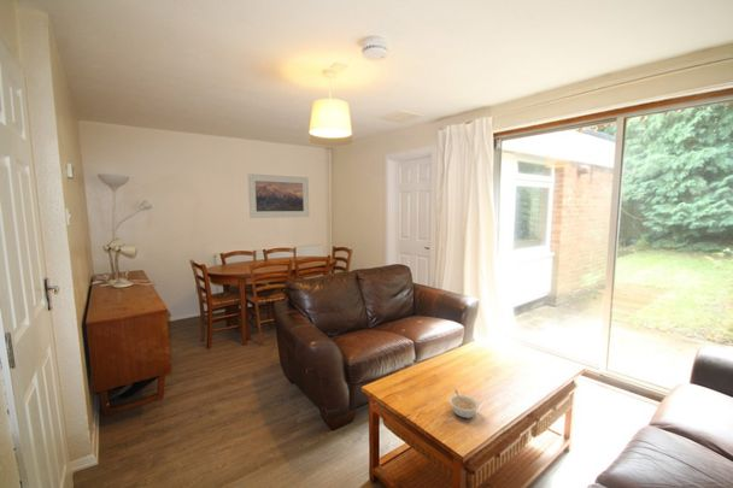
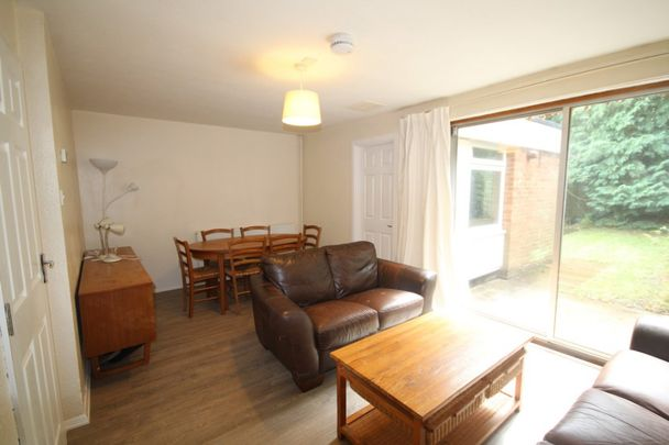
- legume (462, 405)
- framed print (280, 196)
